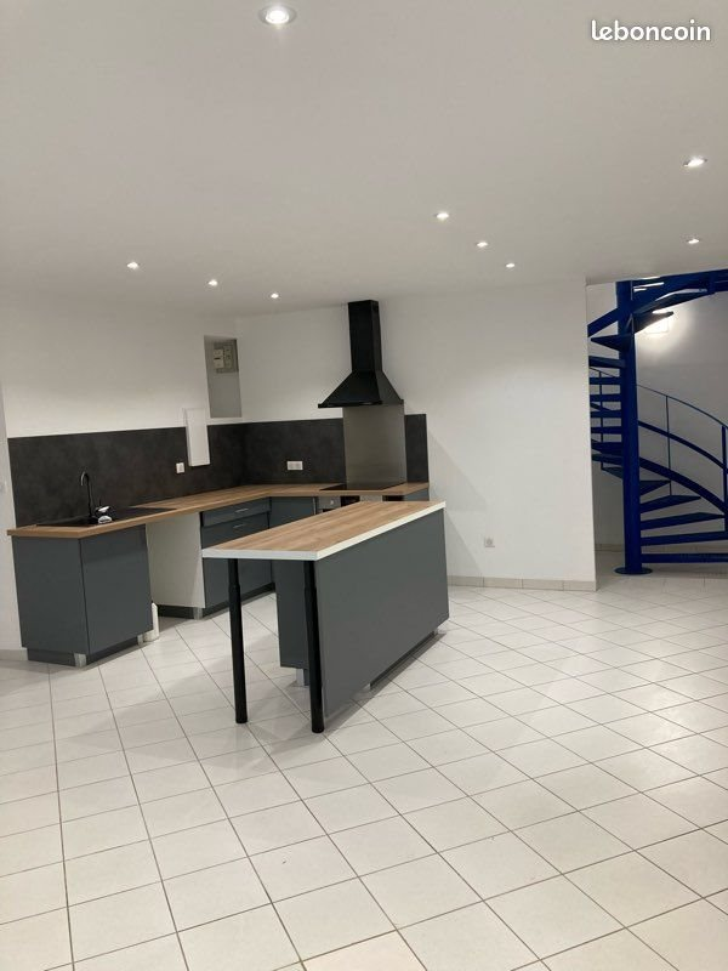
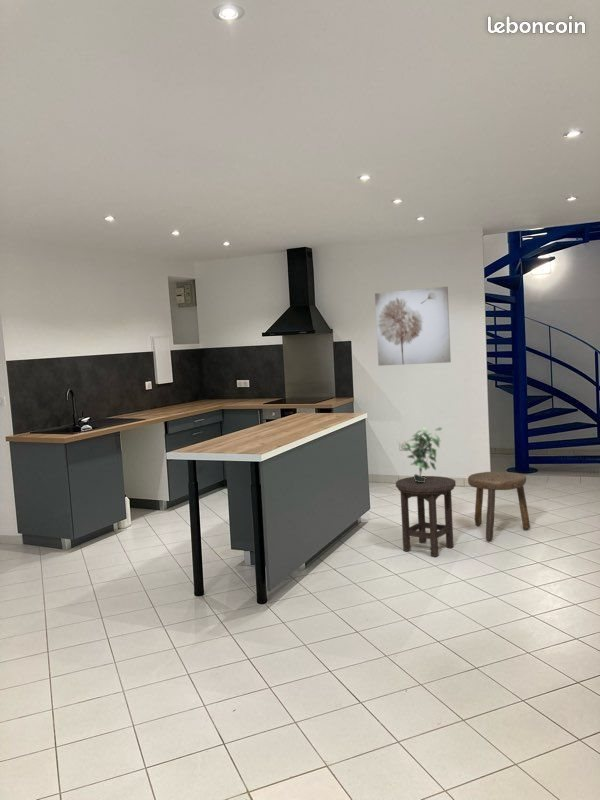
+ potted plant (423, 454)
+ stool (494, 504)
+ wall art (412, 327)
+ stool (424, 515)
